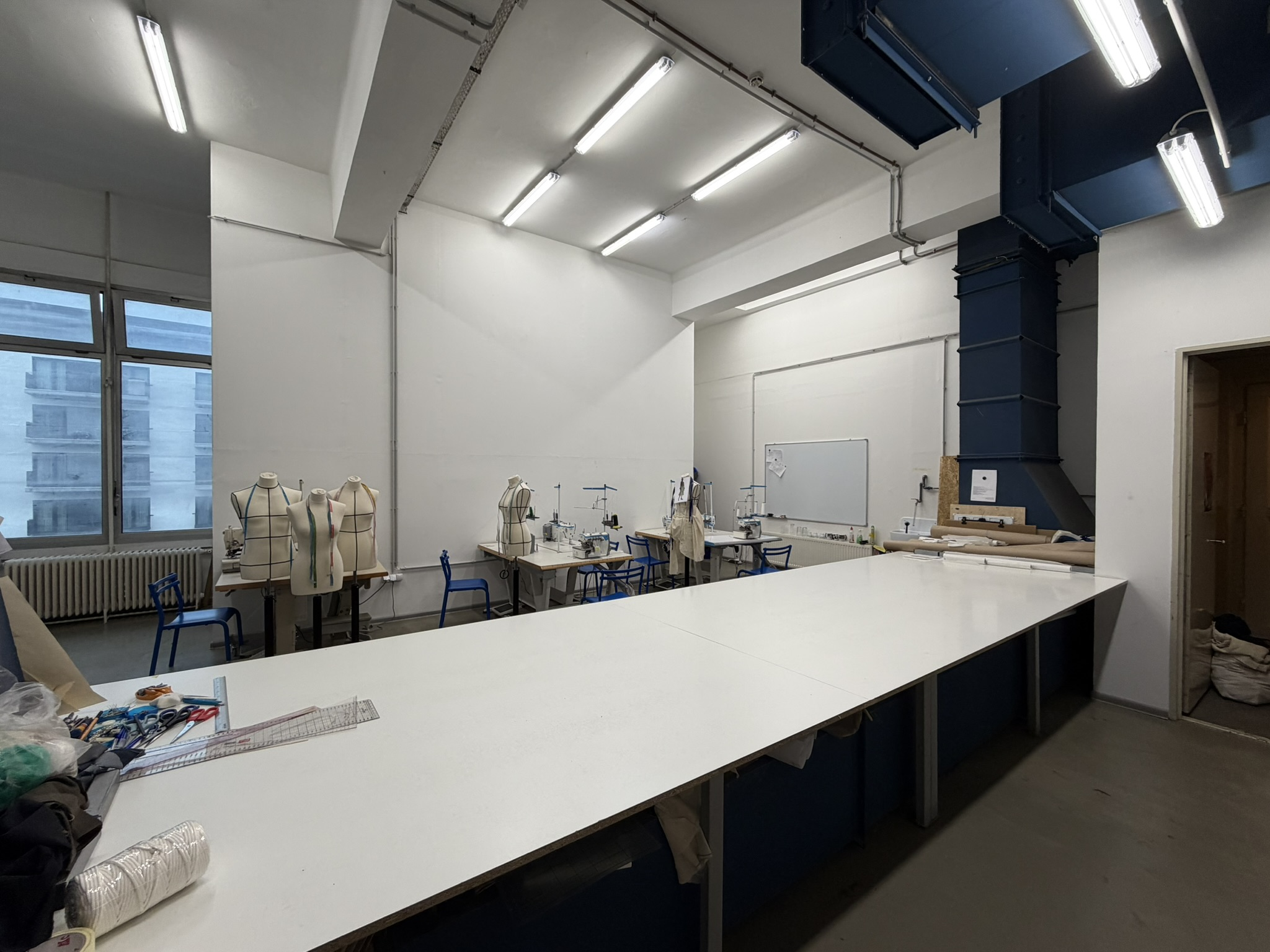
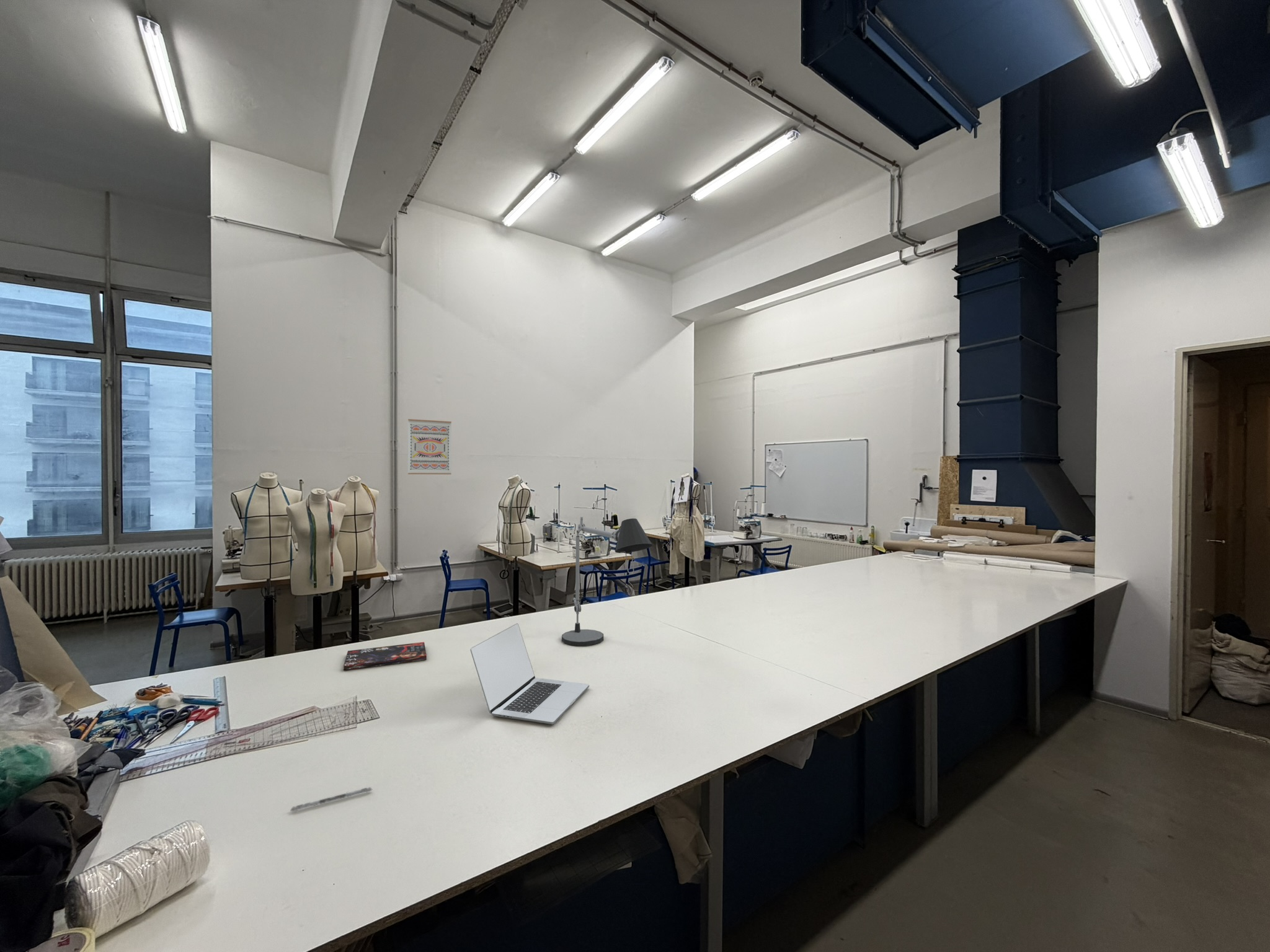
+ wall art (430, 447)
+ book (386, 655)
+ pen (332, 798)
+ desk lamp (579, 584)
+ laptop (532, 669)
